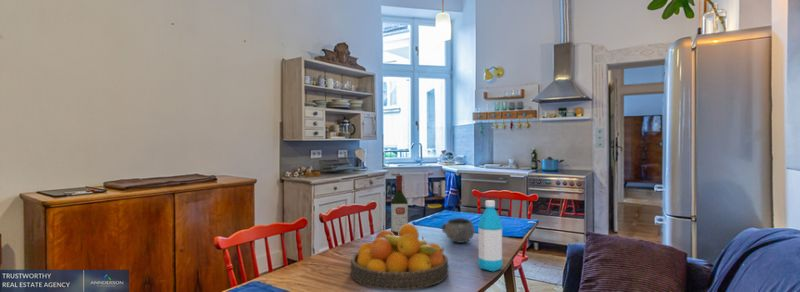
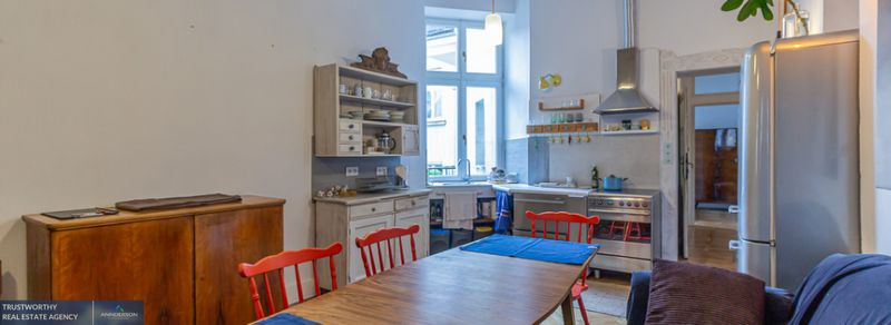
- wine bottle (399, 206)
- decorative bowl (459, 230)
- fruit bowl (399, 251)
- water bottle (490, 234)
